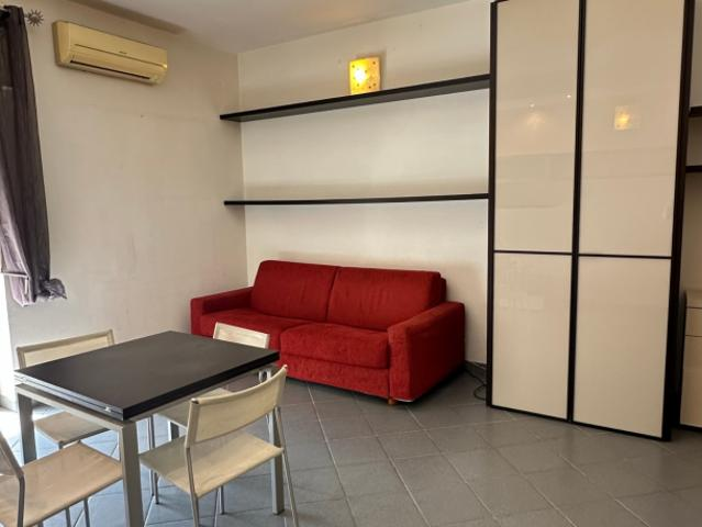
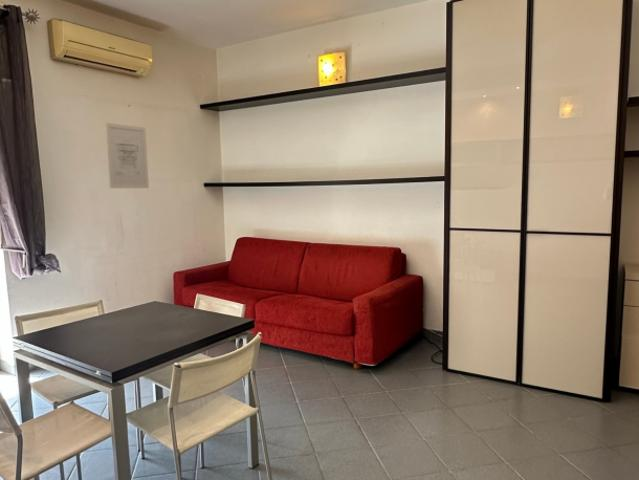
+ wall art (128, 157)
